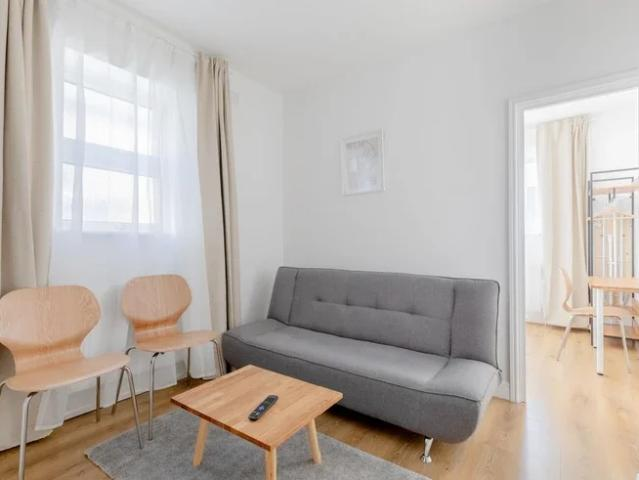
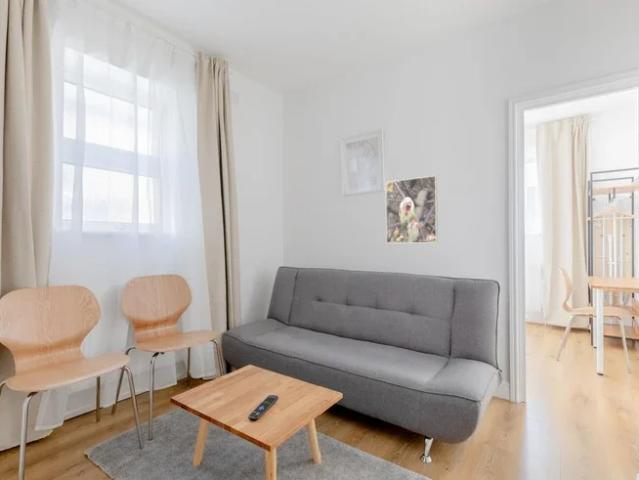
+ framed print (410, 211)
